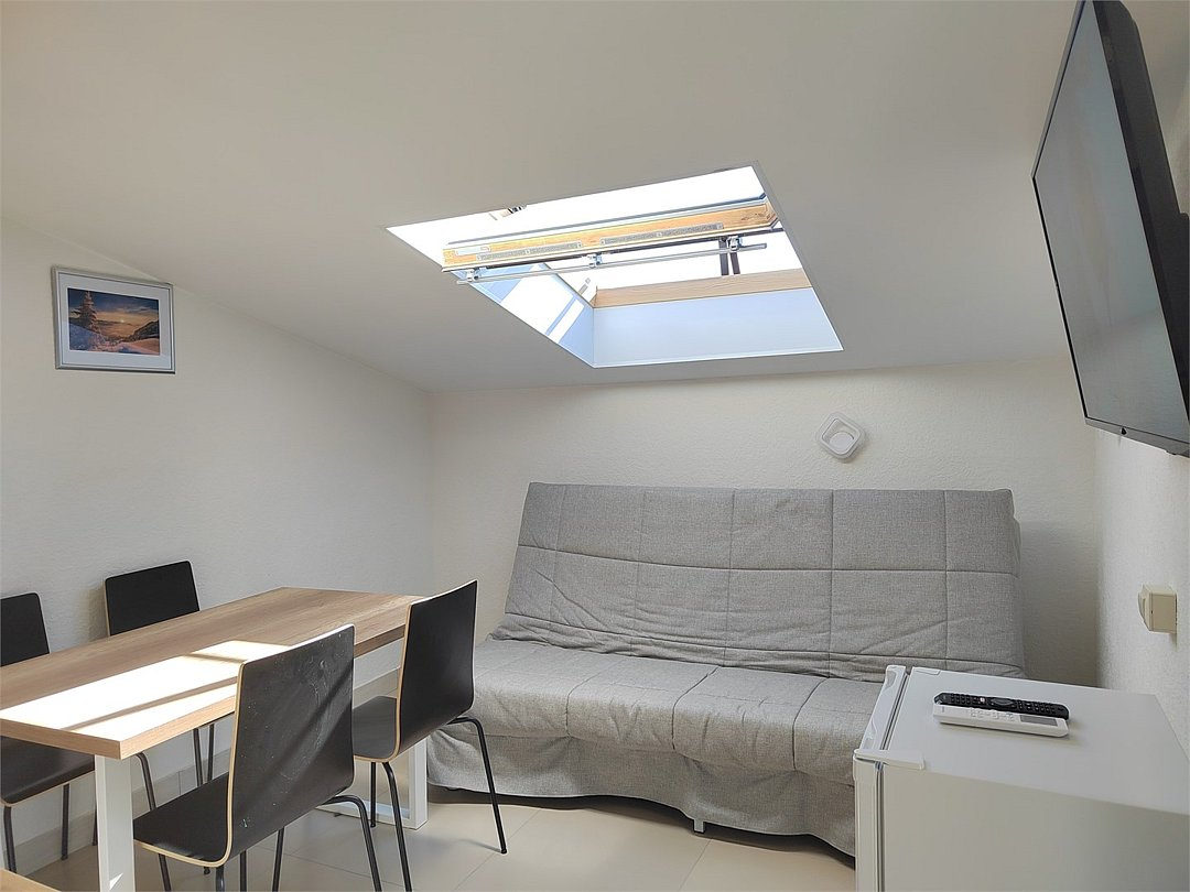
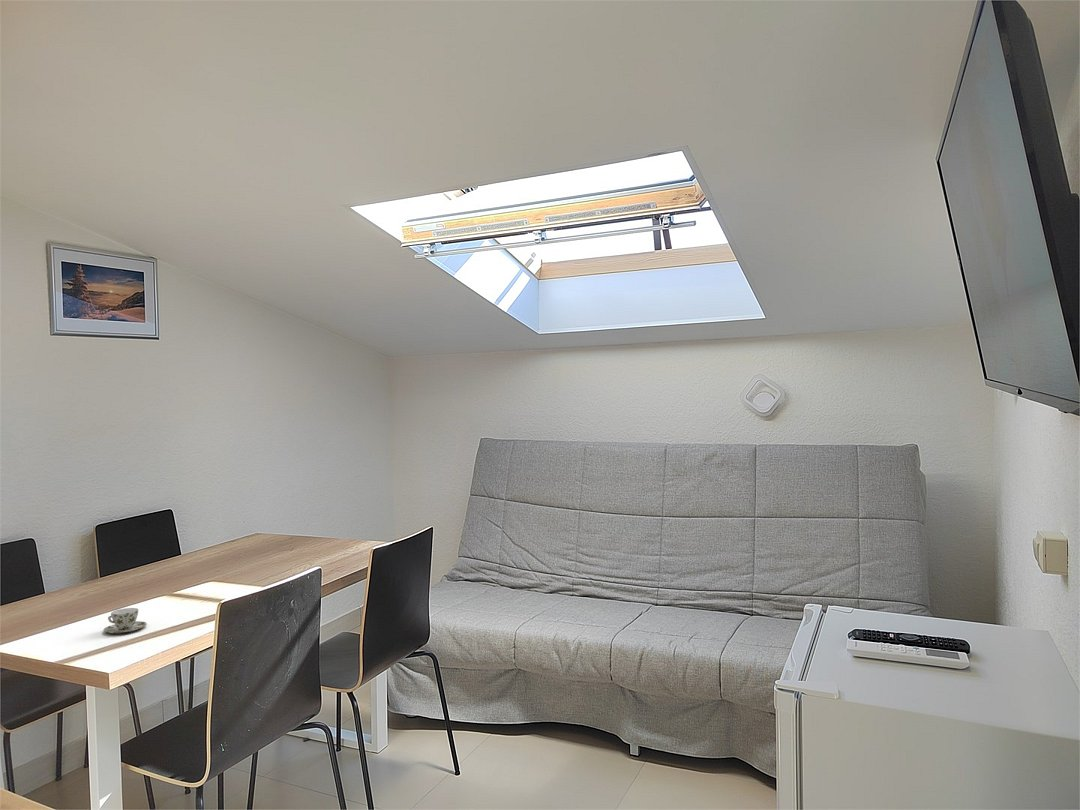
+ teacup (125, 619)
